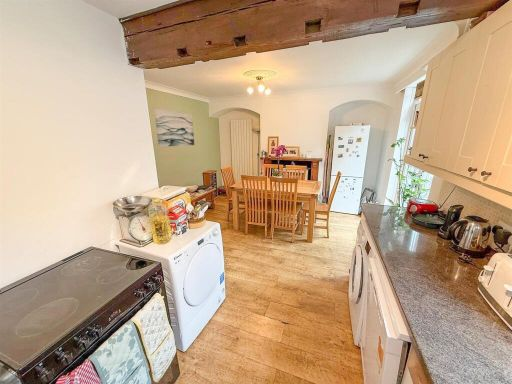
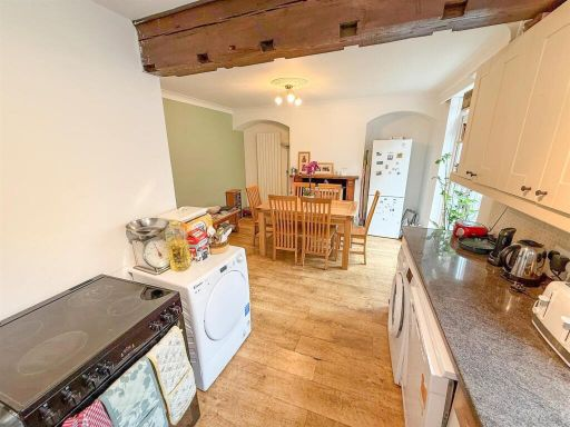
- wall art (176, 129)
